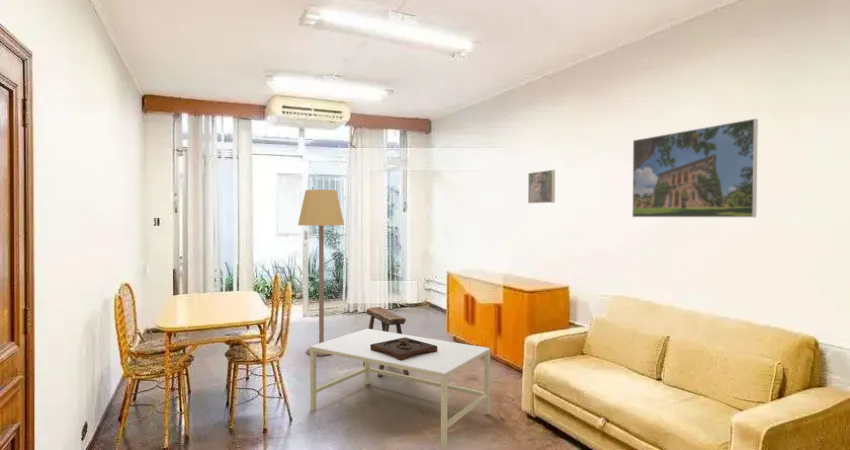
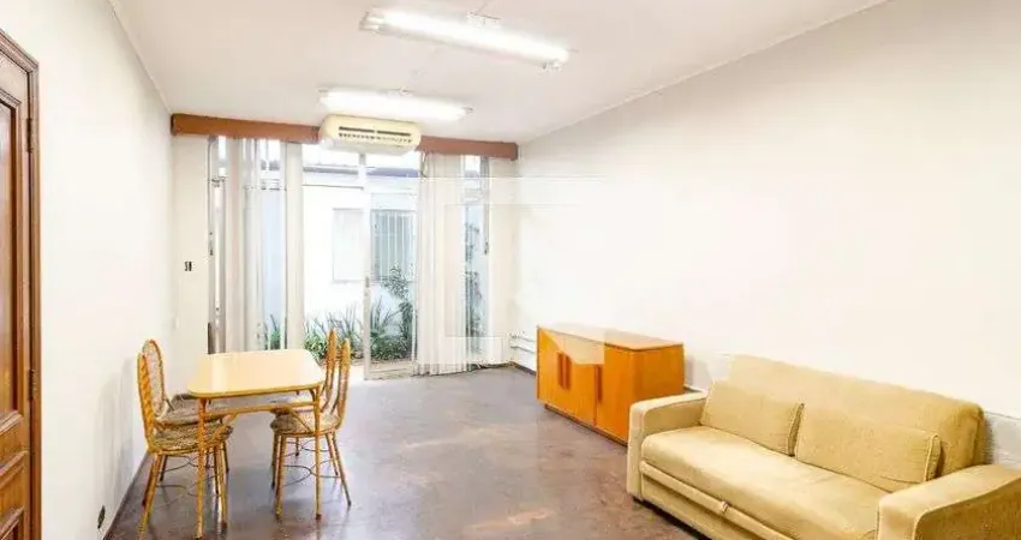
- lamp (321, 271)
- wooden tray (403, 344)
- coffee table (400, 378)
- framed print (541, 187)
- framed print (687, 174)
- stool (385, 331)
